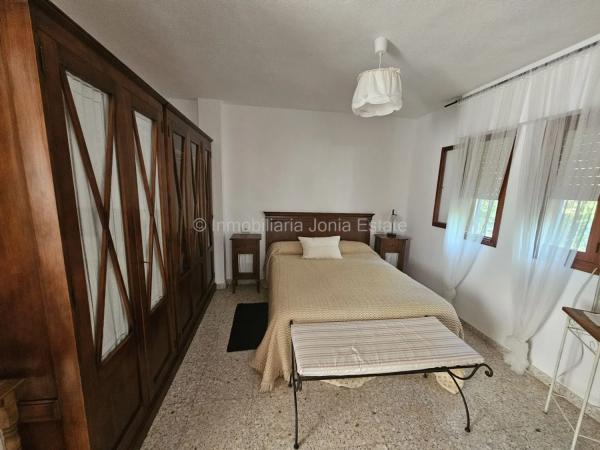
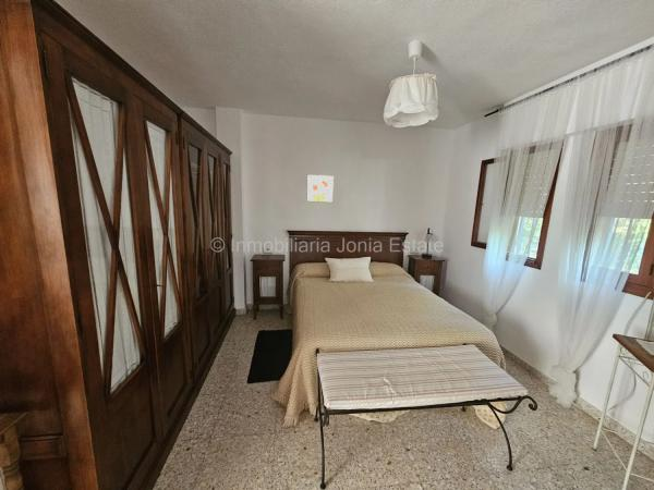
+ wall art (319, 188)
